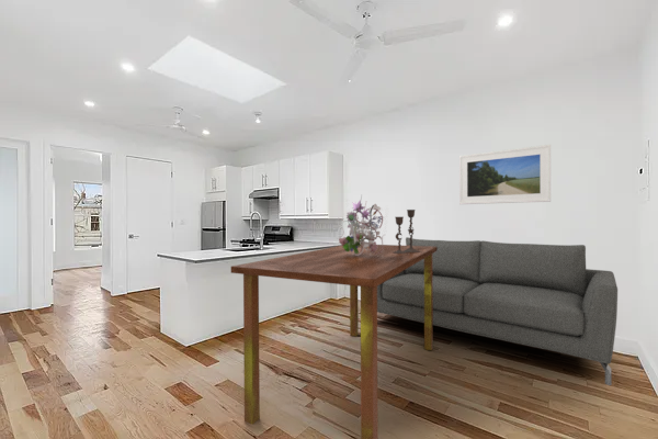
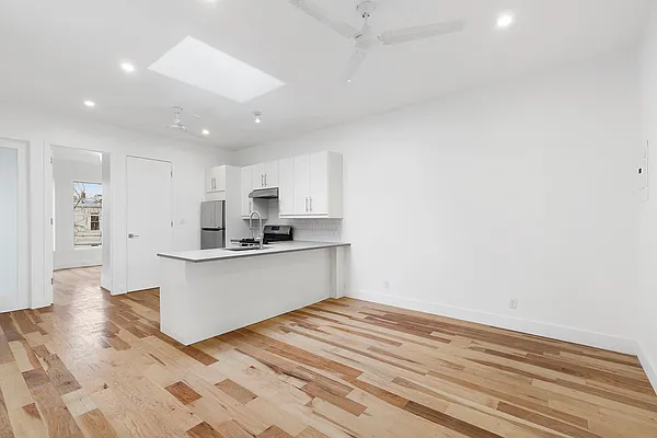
- candlestick (408, 230)
- sofa (474, 289)
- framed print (501, 177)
- dining table (356, 315)
- bouquet (358, 223)
